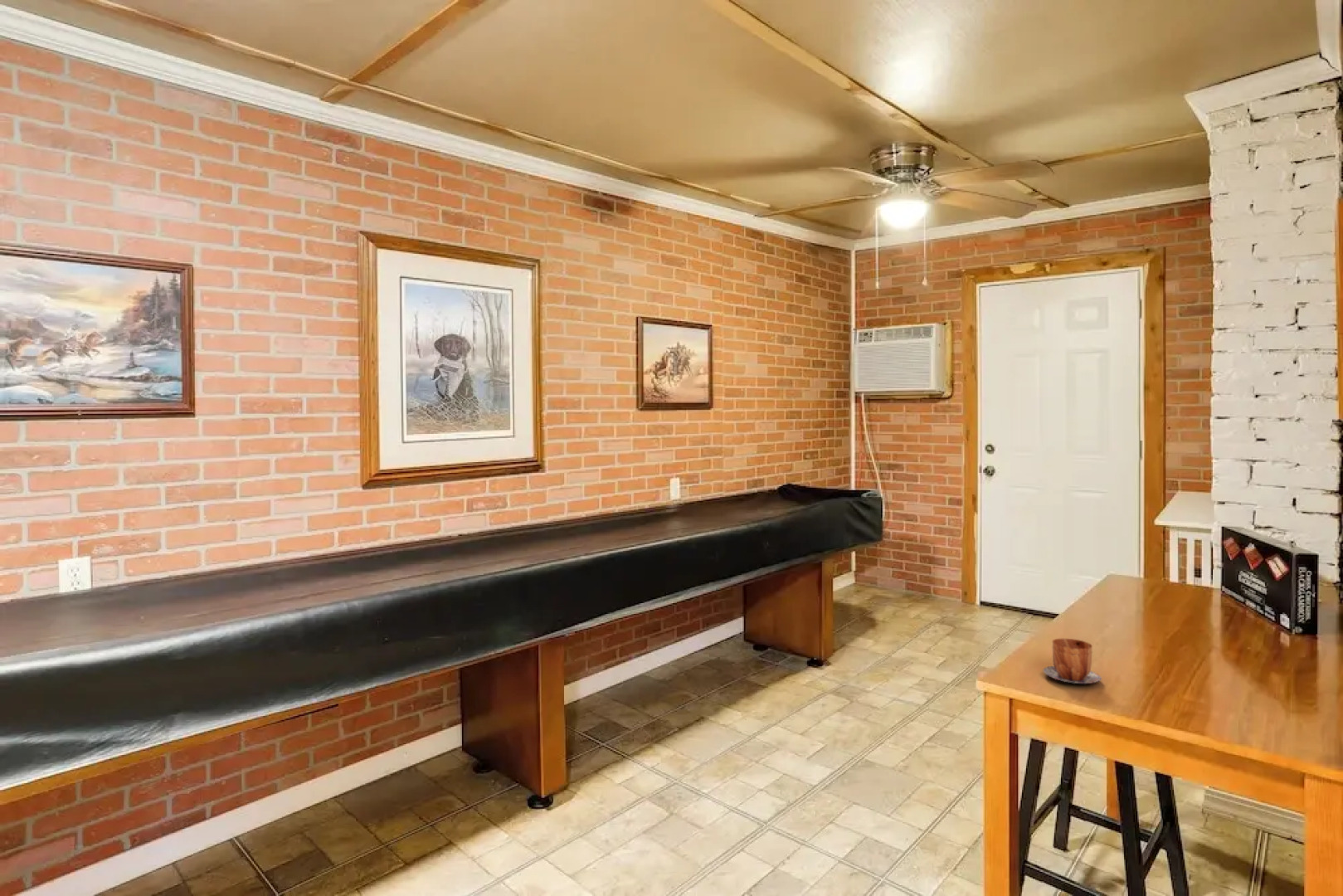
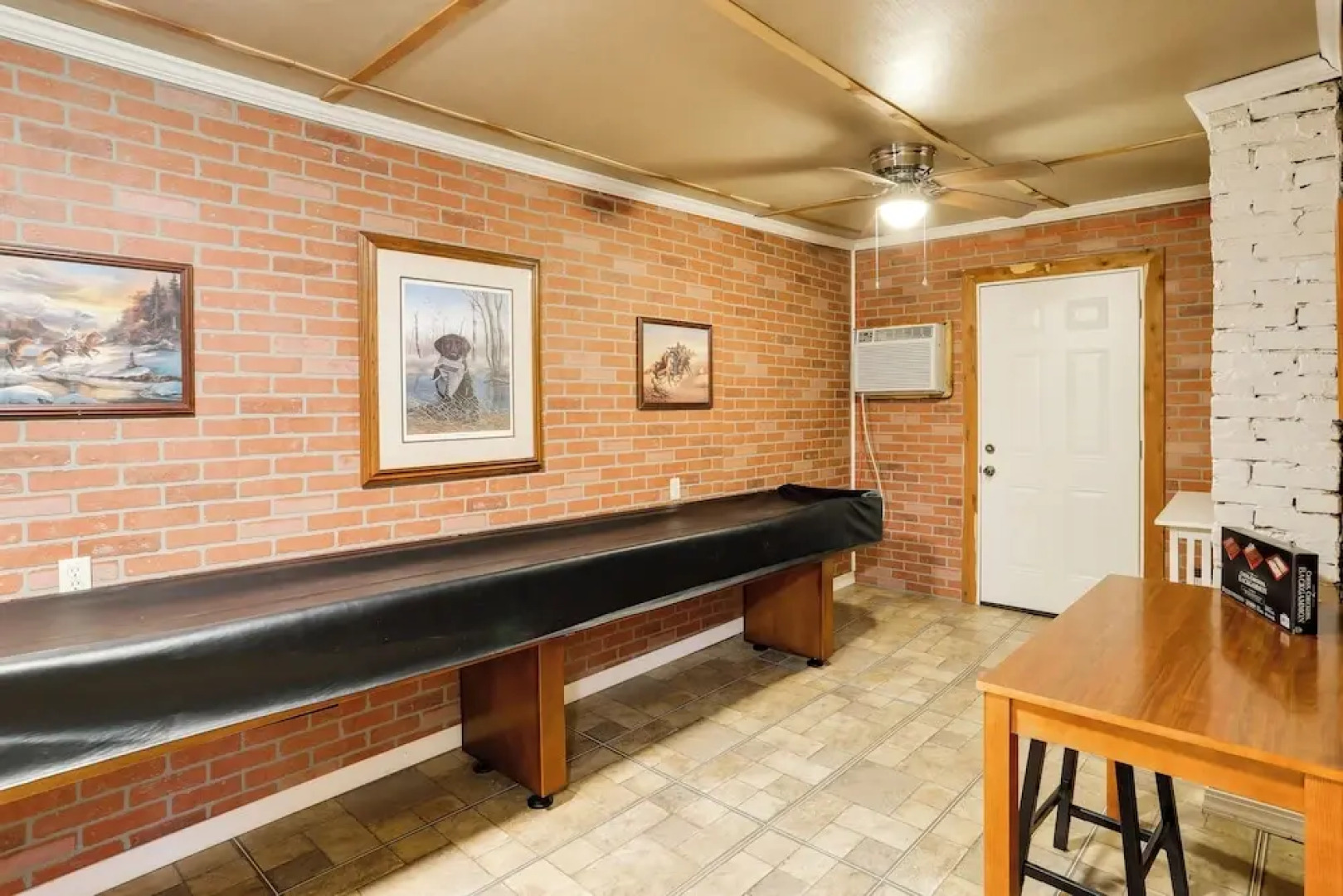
- mug (1072, 660)
